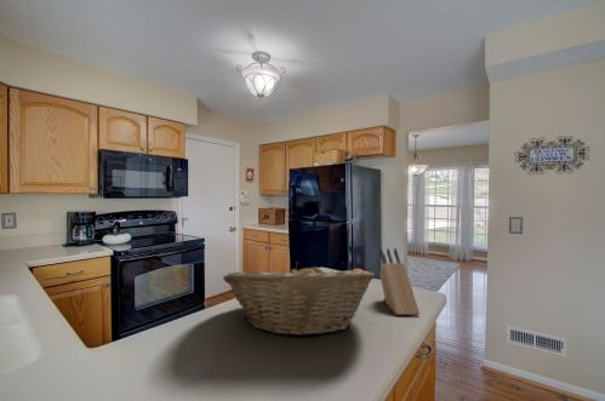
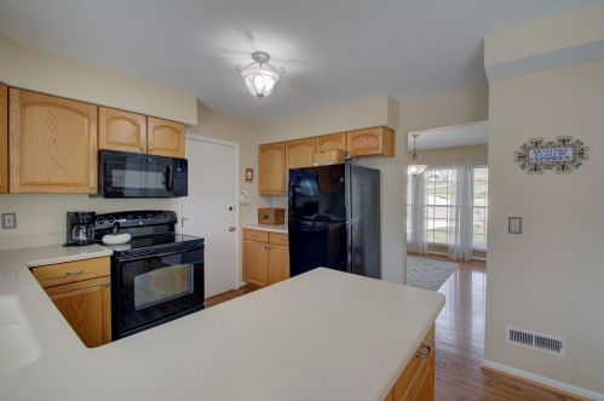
- fruit basket (298, 288)
- knife block (395, 277)
